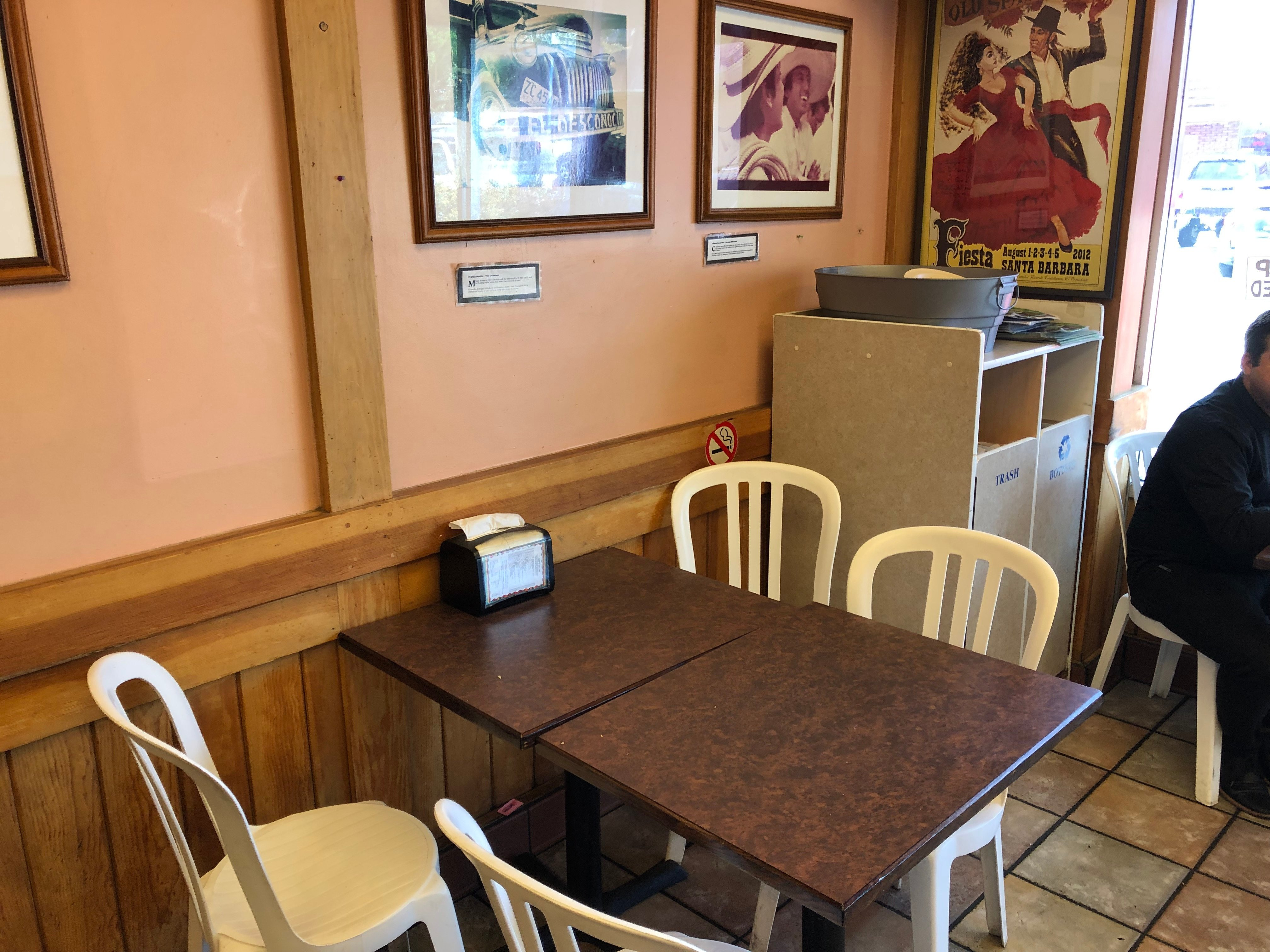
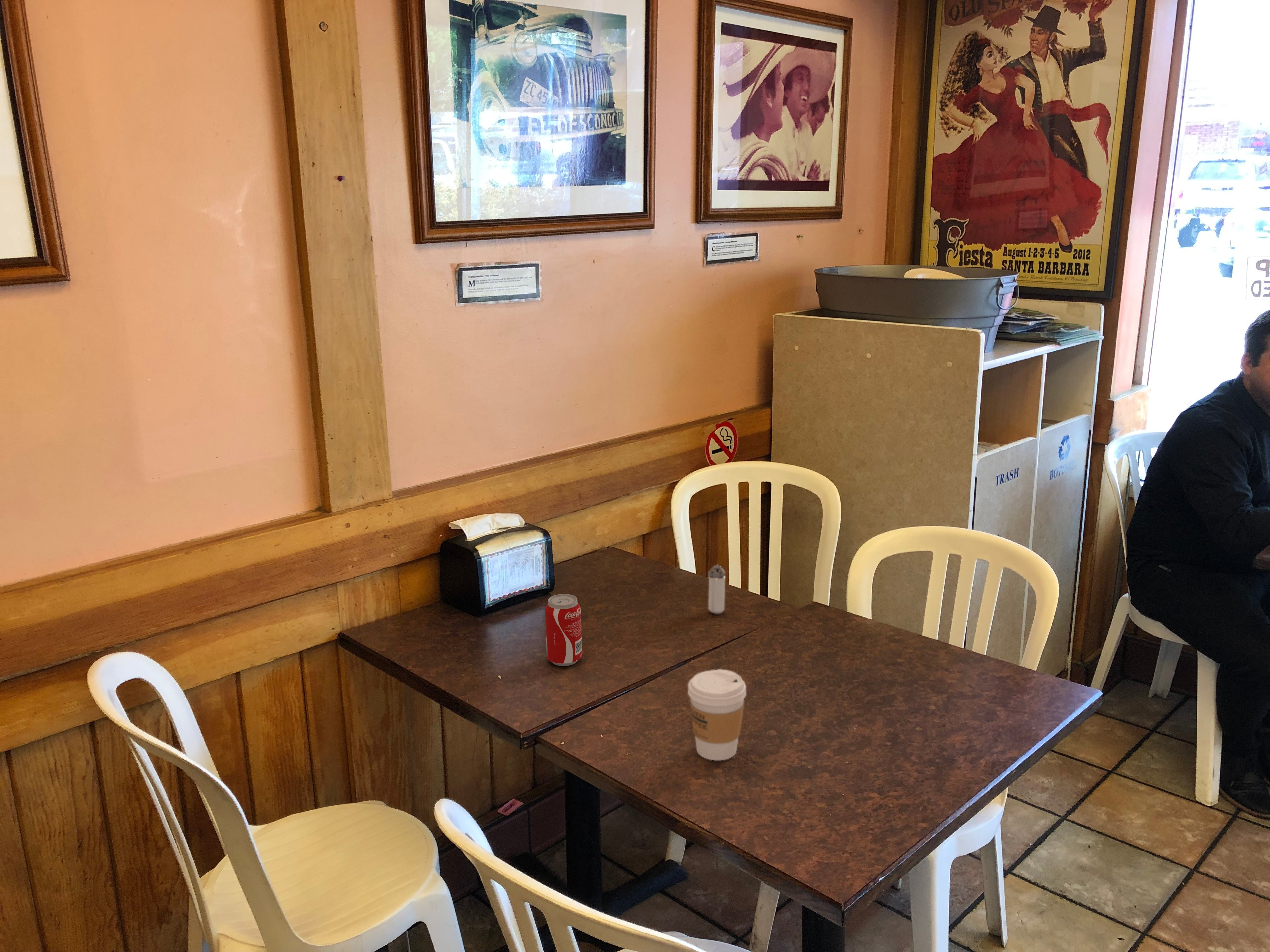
+ shaker (717, 589)
+ beverage can (563, 630)
+ coffee cup (717, 714)
